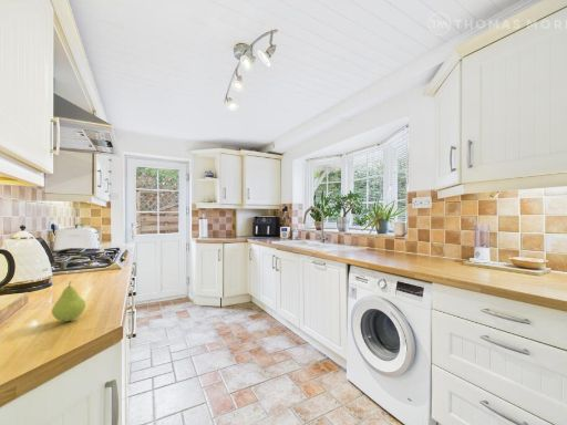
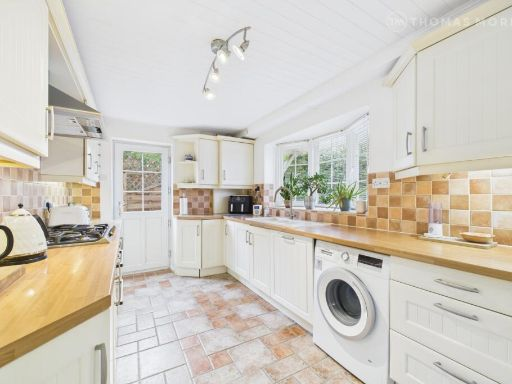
- fruit (69, 300)
